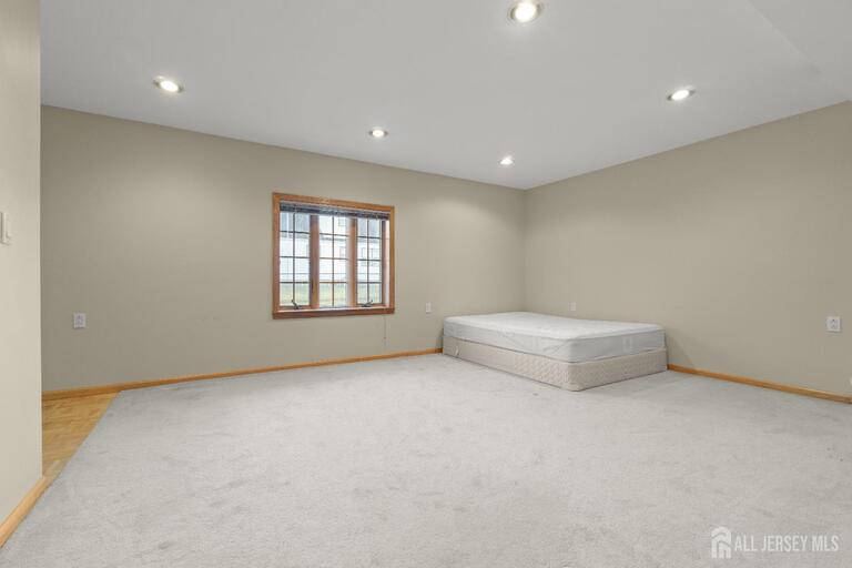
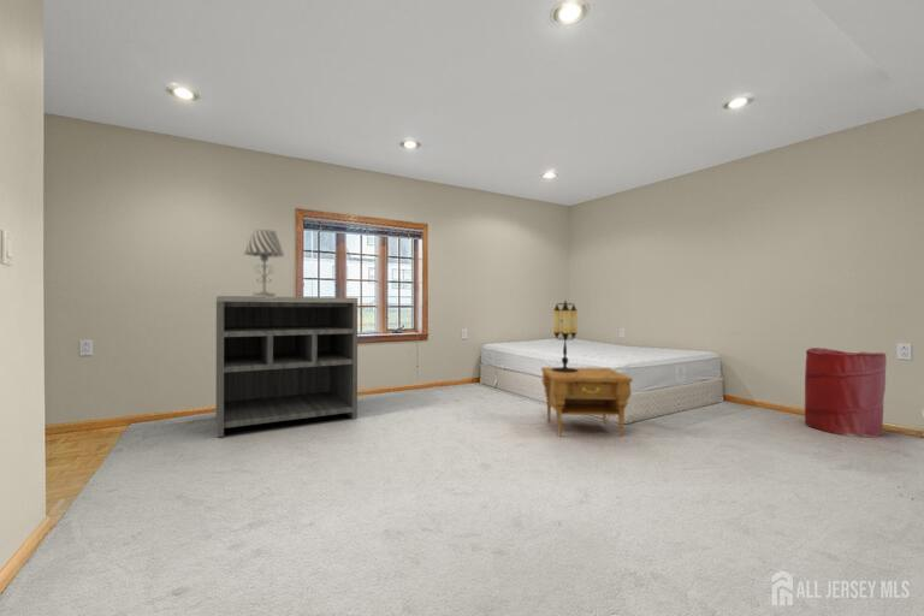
+ laundry hamper (843, 389)
+ table lamp (564, 334)
+ nightstand (582, 399)
+ table lamp (263, 263)
+ shelf unit (284, 356)
